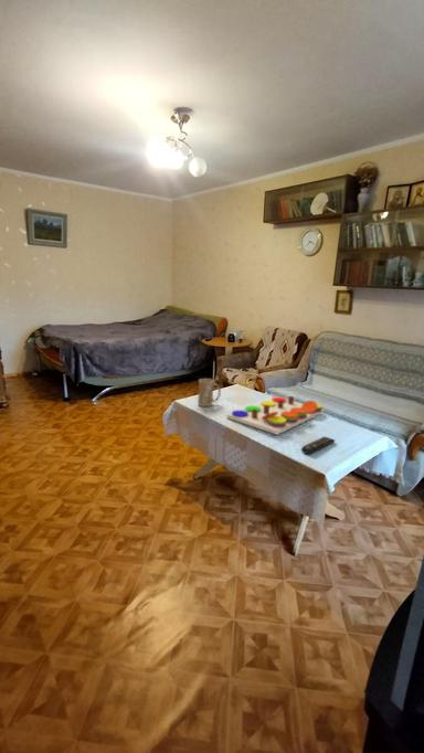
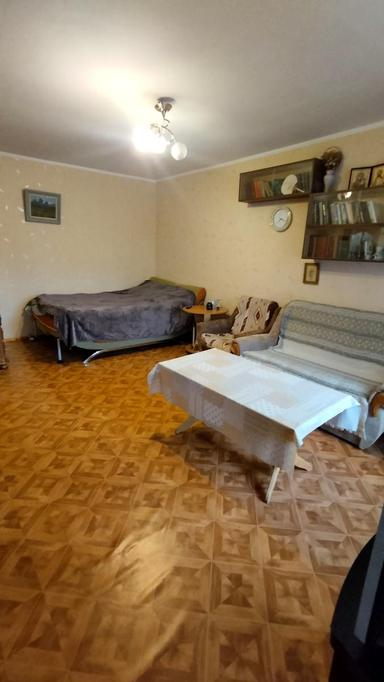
- board game (278, 409)
- remote control (318, 444)
- mug (208, 391)
